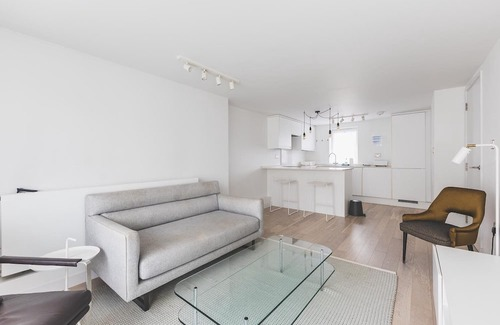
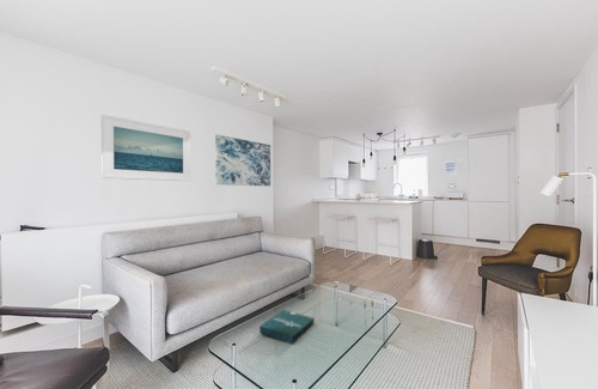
+ wall art (245, 163)
+ pizza box (287, 324)
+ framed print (151, 152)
